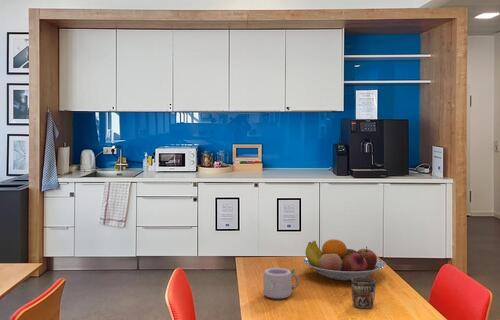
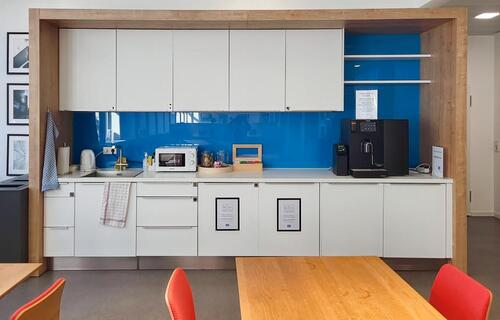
- mug (280, 281)
- fruit bowl (343, 258)
- mug (364, 291)
